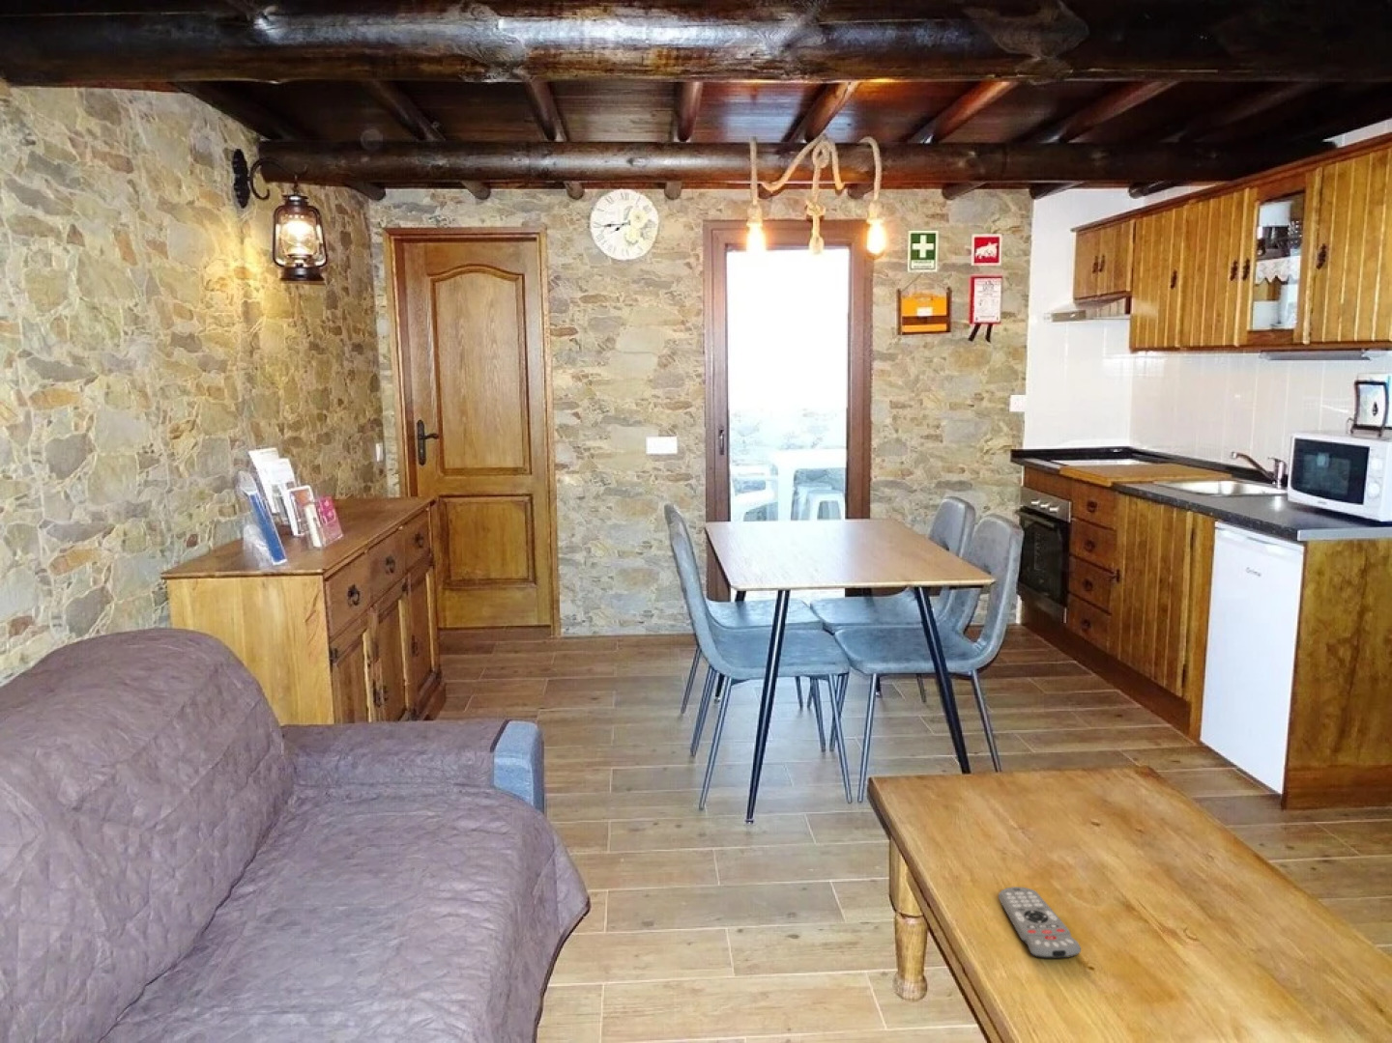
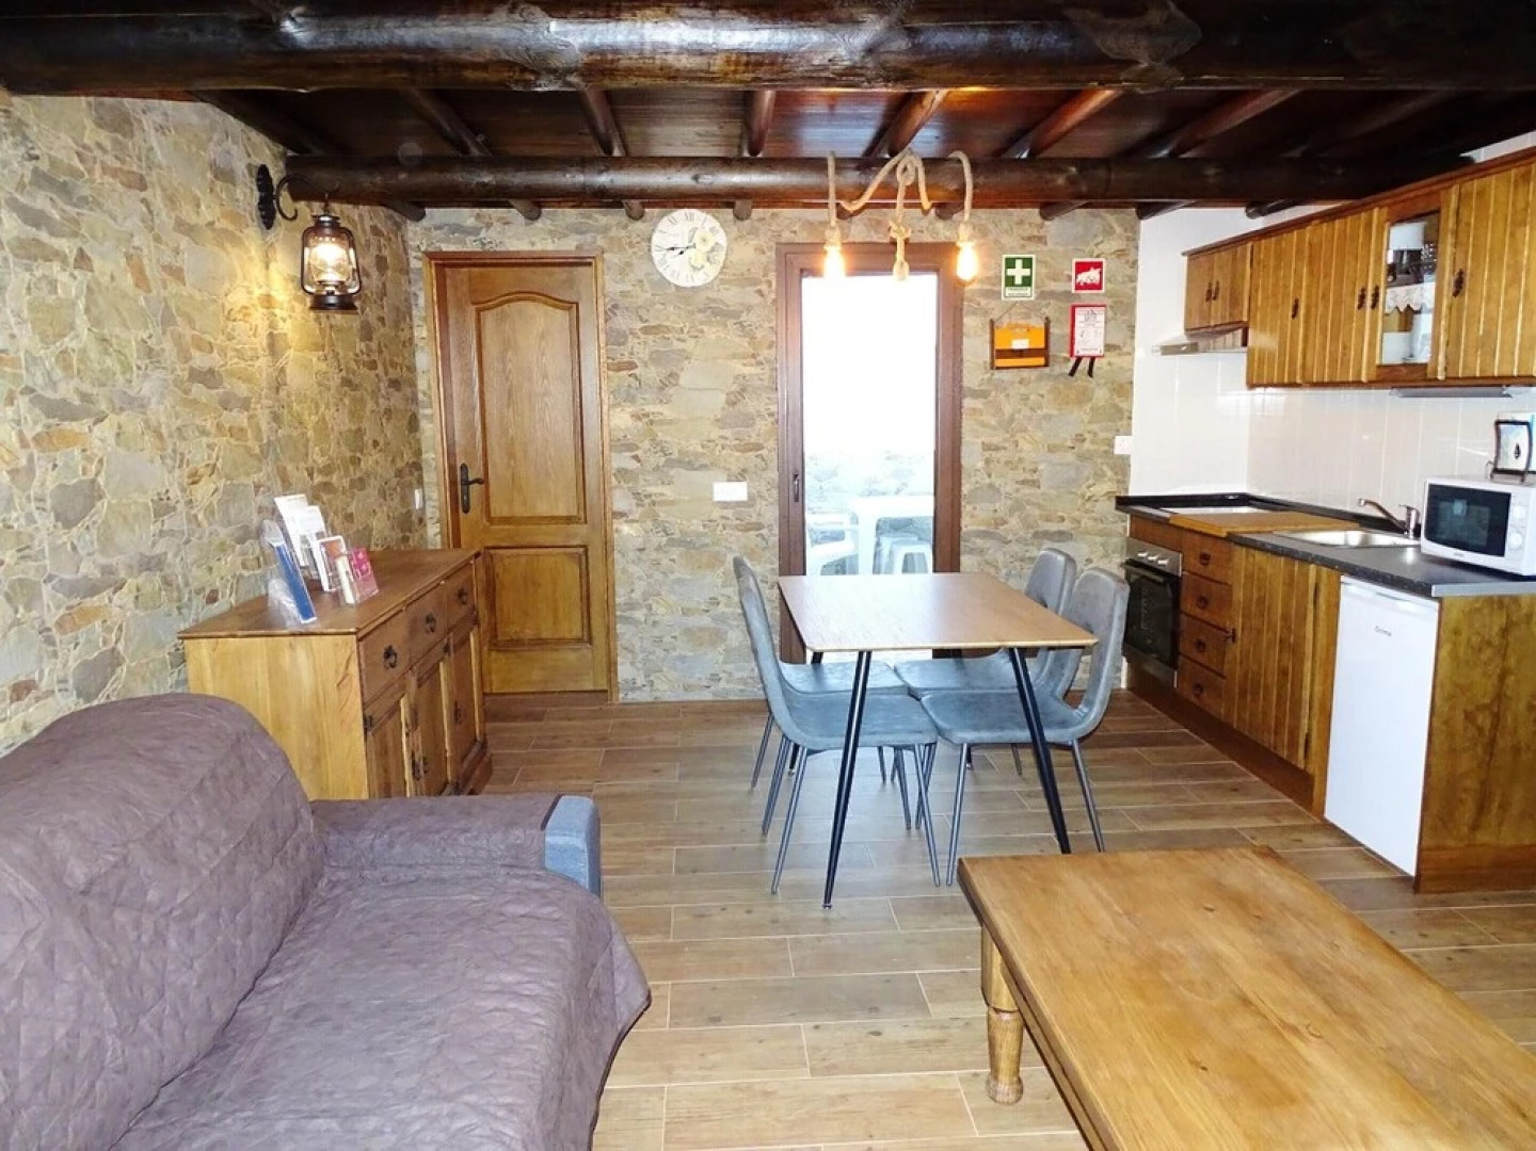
- remote control (1035, 920)
